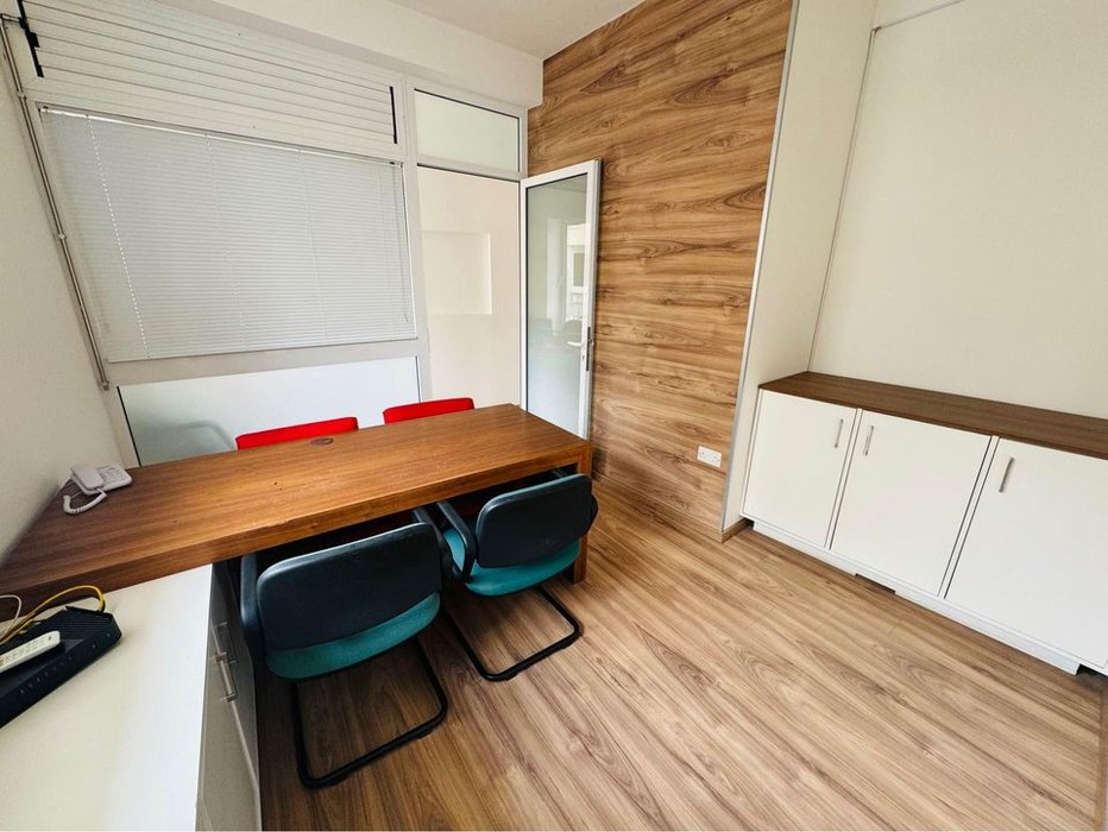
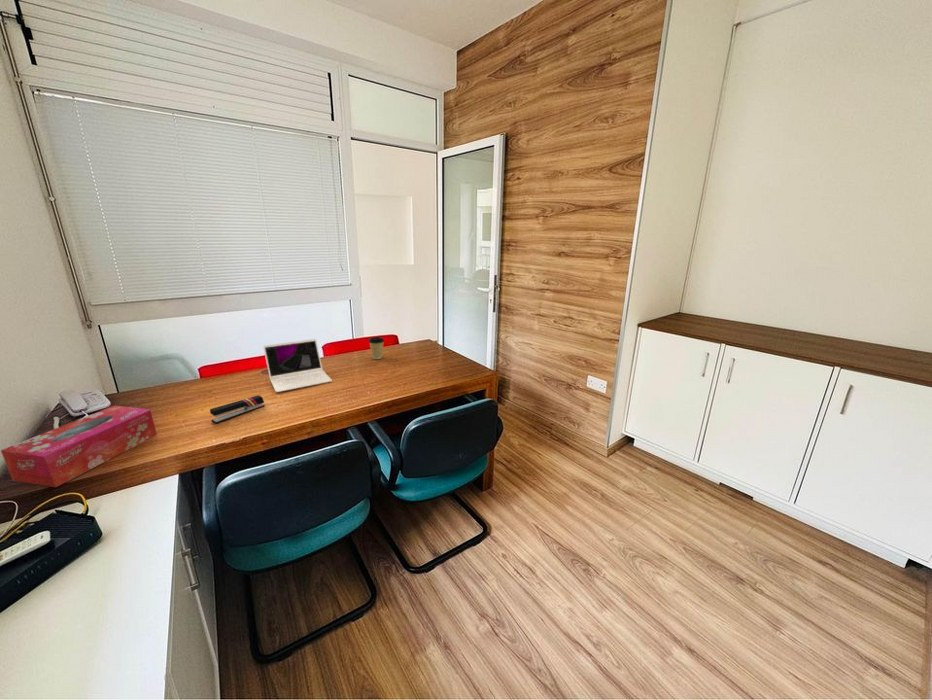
+ coffee cup (376, 347)
+ laptop (297, 361)
+ stapler (238, 407)
+ tissue box (88, 441)
